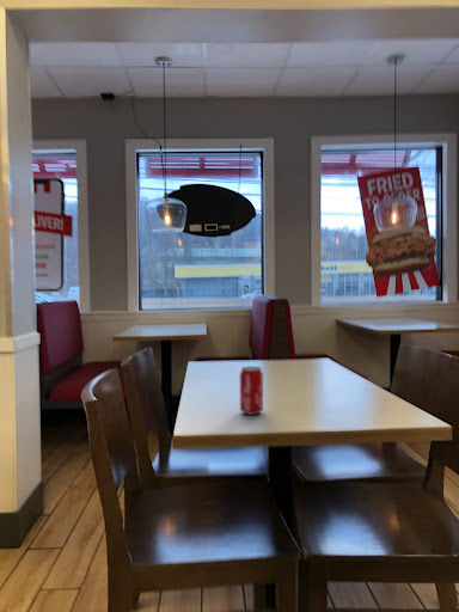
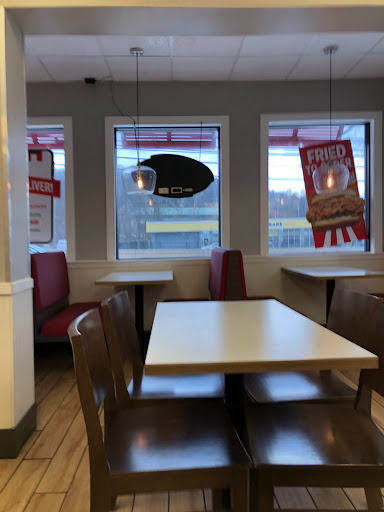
- soda can (251, 390)
